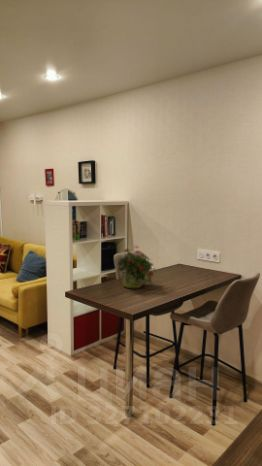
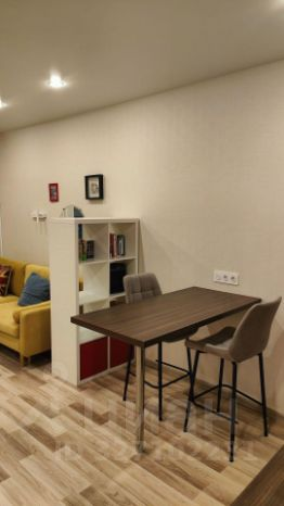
- potted plant (137, 266)
